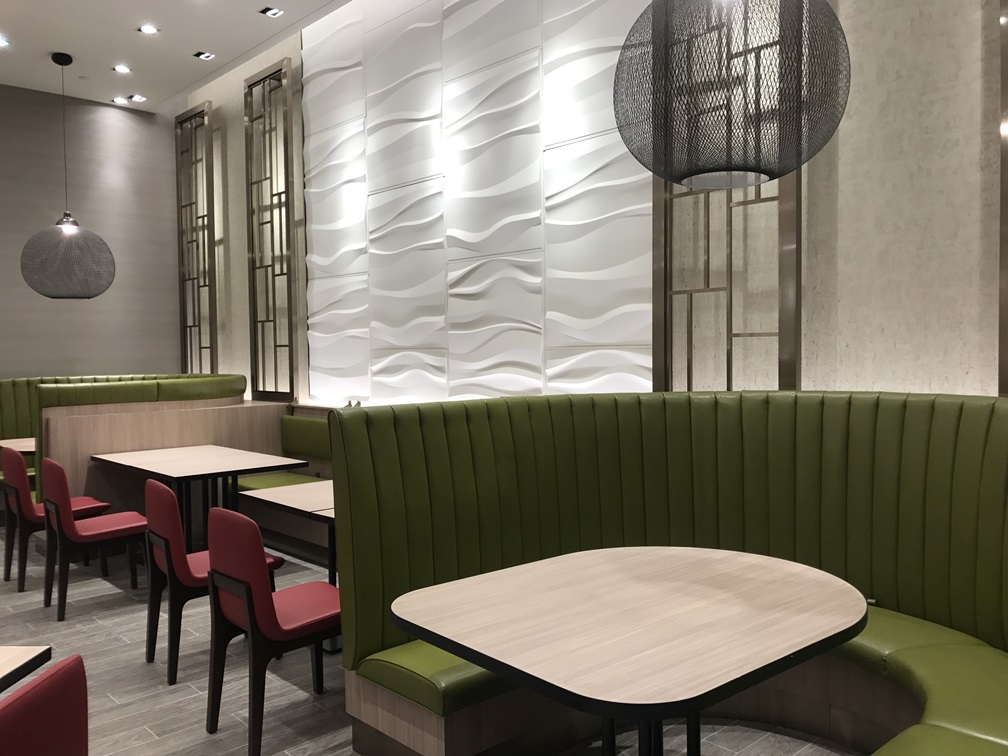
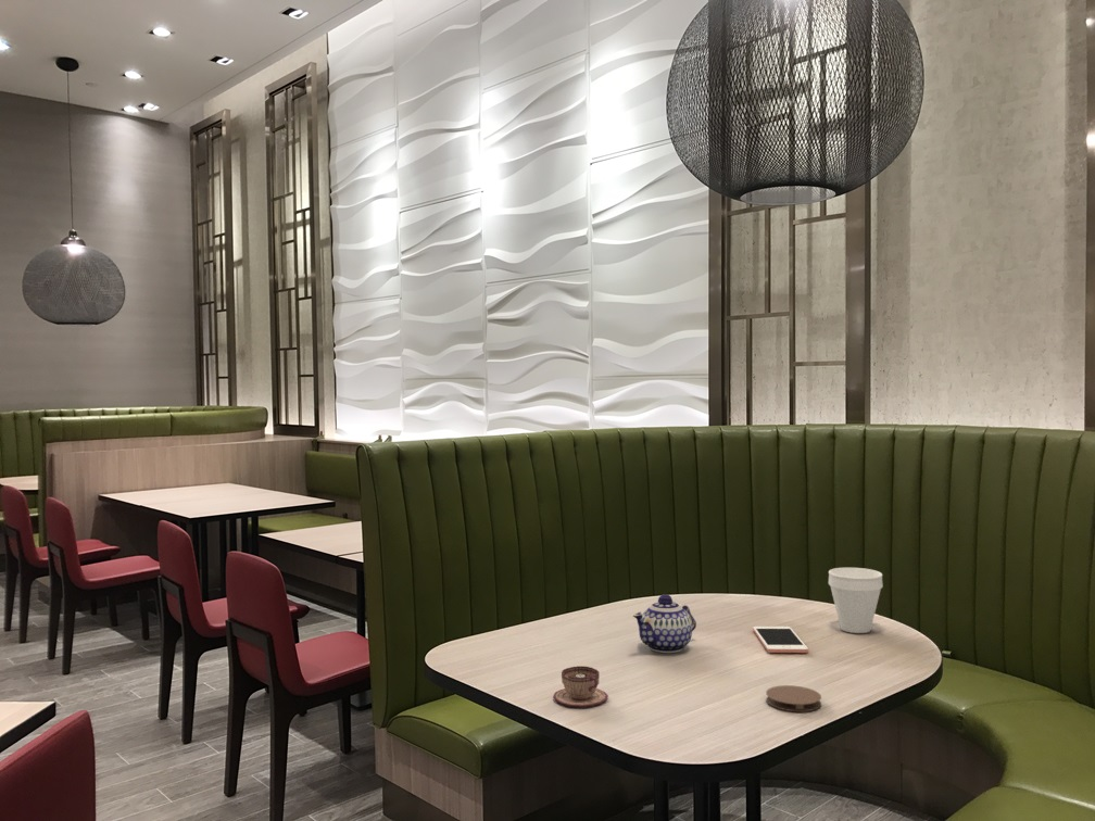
+ cup (855, 601)
+ coaster (793, 697)
+ teacup (580, 684)
+ cell phone (779, 639)
+ teapot (665, 621)
